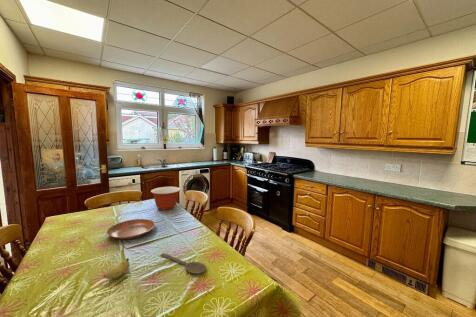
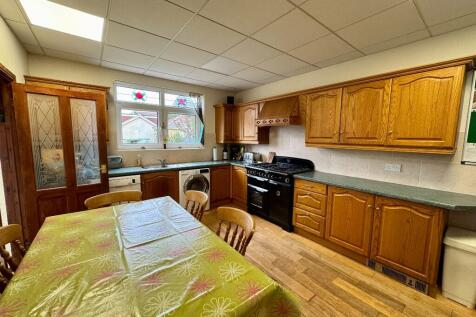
- wooden spoon (181, 261)
- mixing bowl (166, 198)
- bowl (132, 229)
- banana (118, 270)
